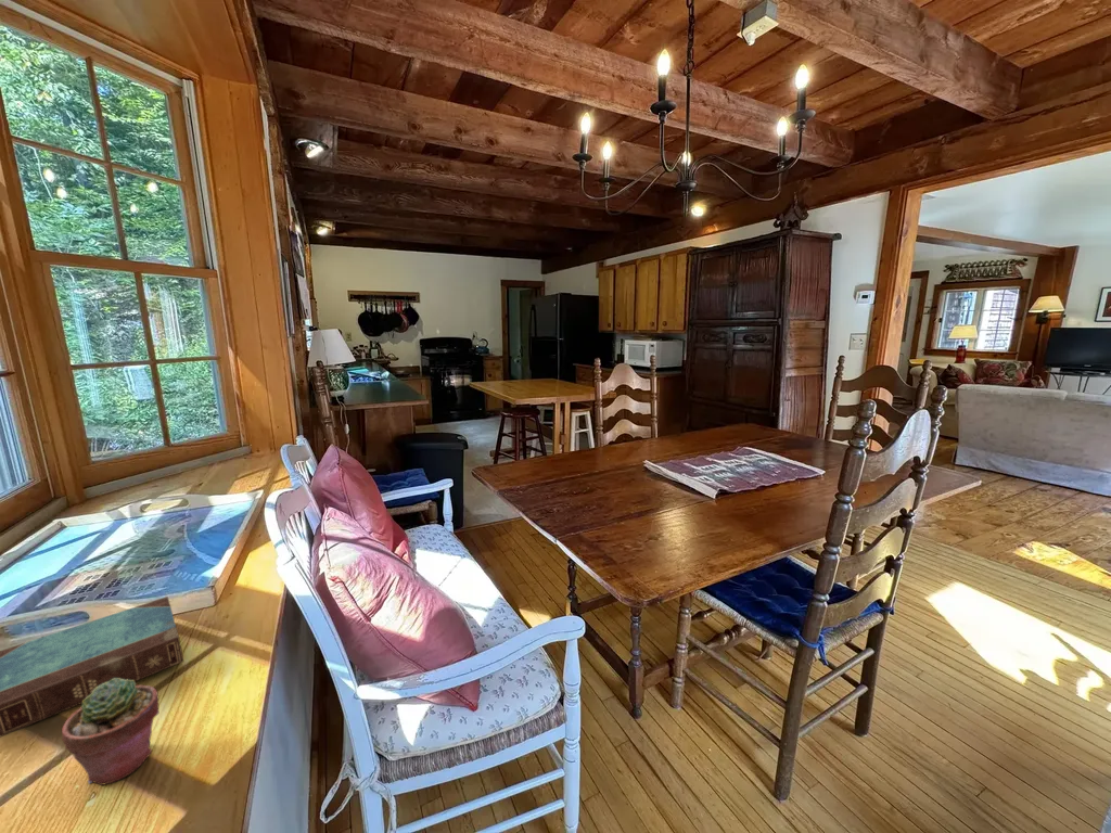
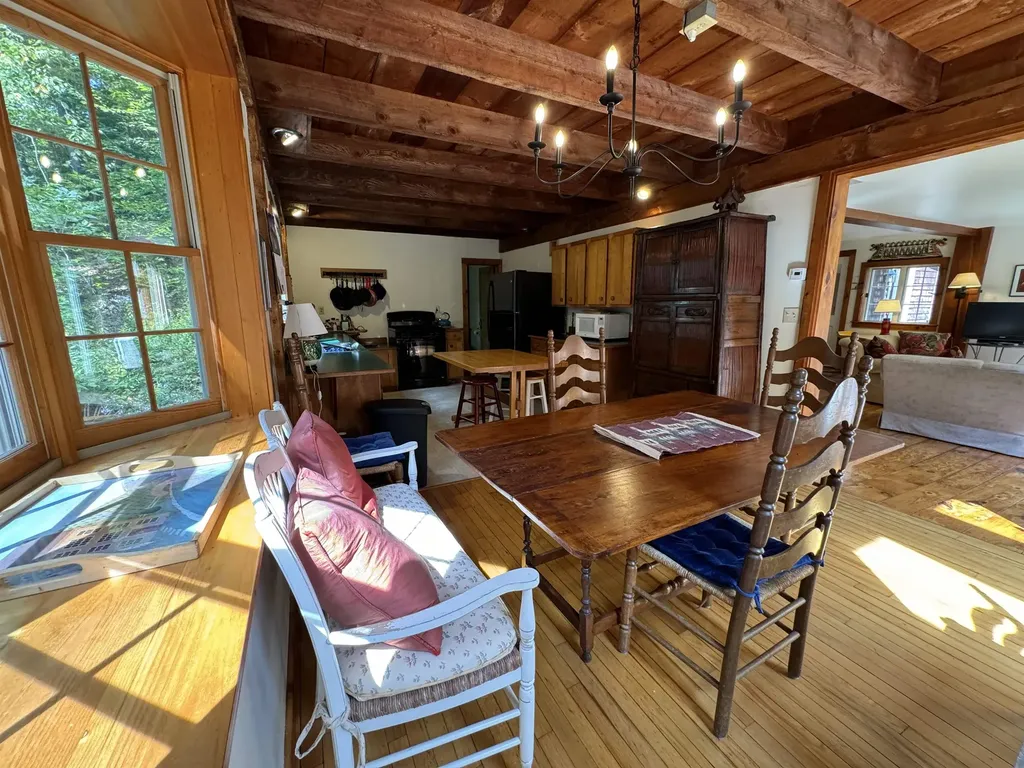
- book (87, 659)
- potted succulent (114, 725)
